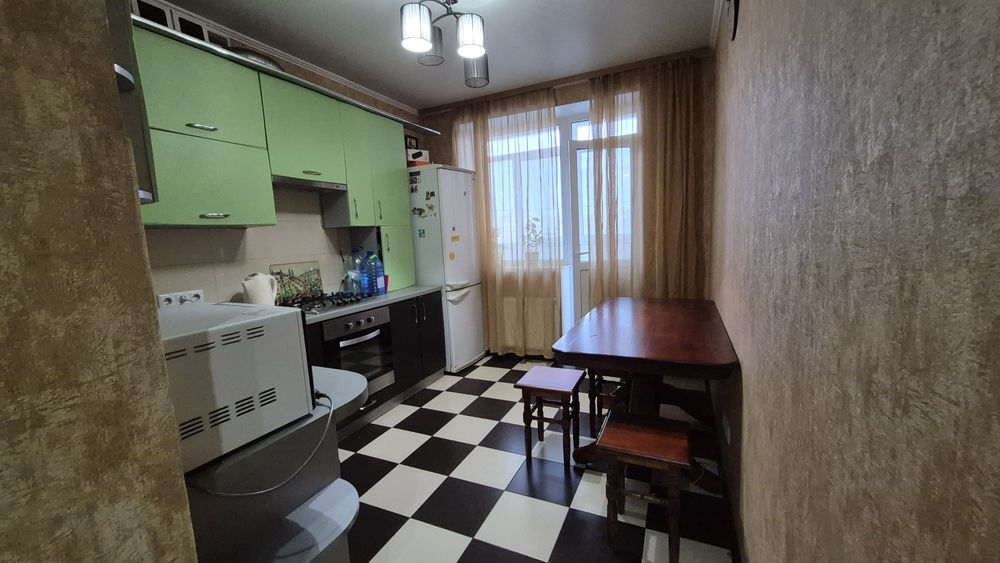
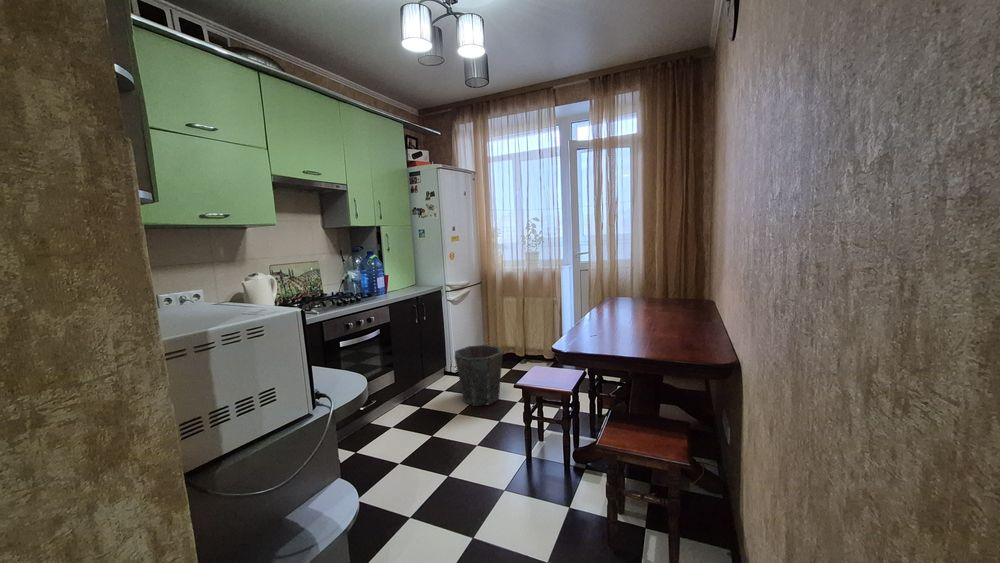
+ waste bin (479, 375)
